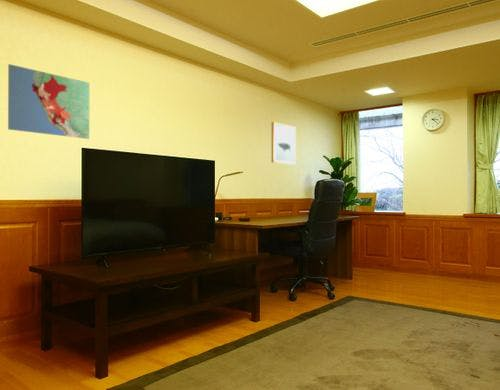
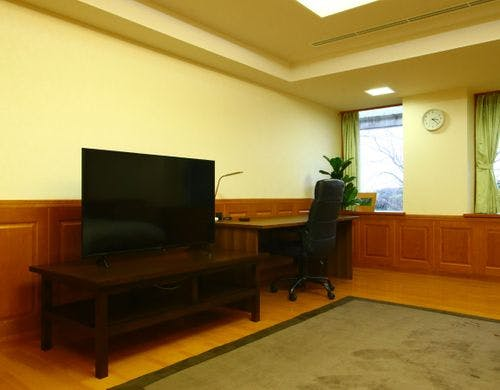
- map (52, 104)
- wall art (284, 144)
